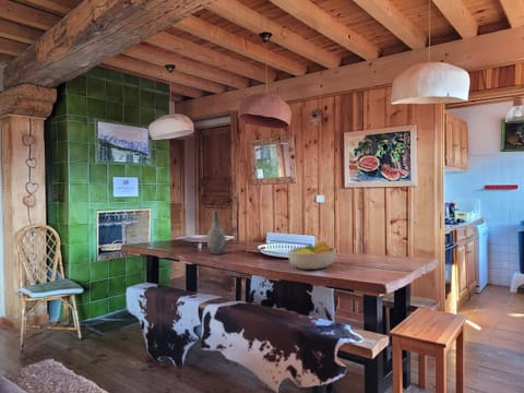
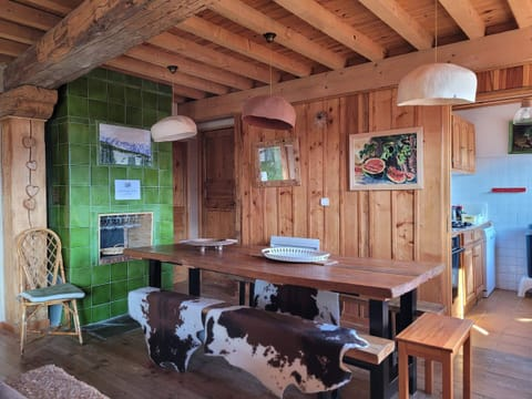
- fruit bowl (312, 253)
- vase (216, 231)
